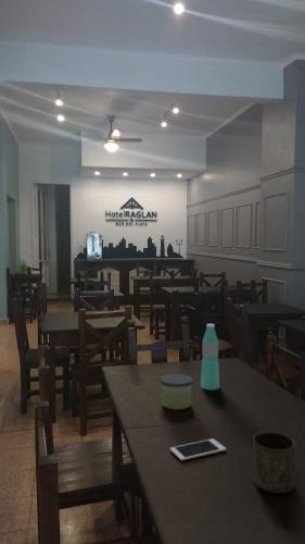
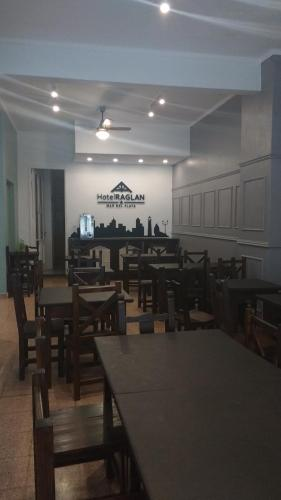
- candle (176, 392)
- cell phone (198, 448)
- cup (272, 461)
- water bottle (209, 356)
